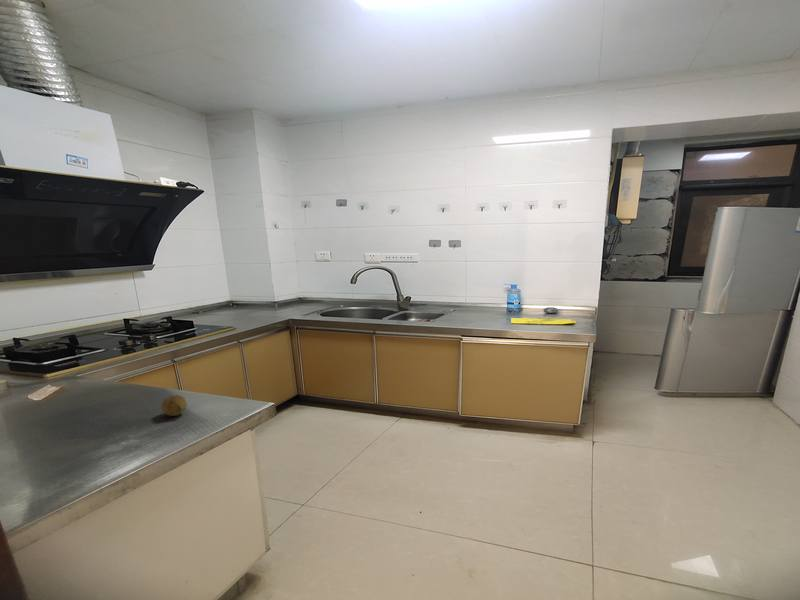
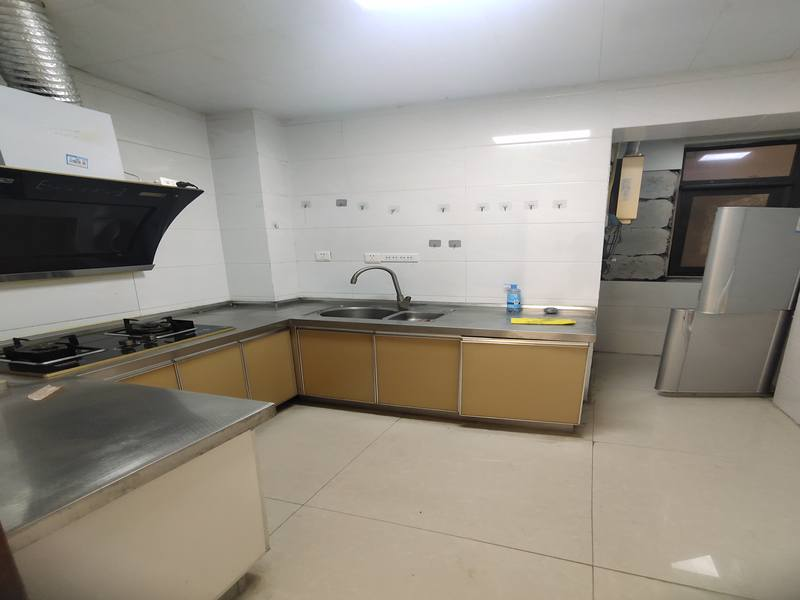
- fruit (174, 405)
